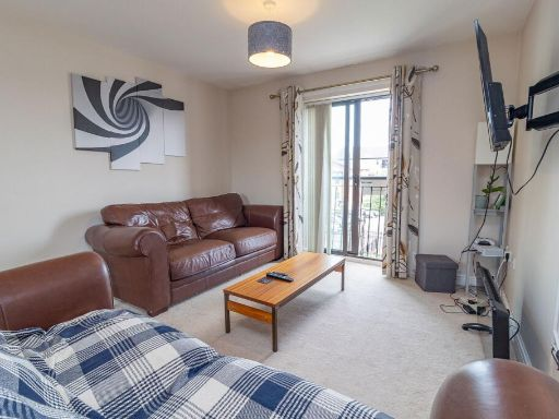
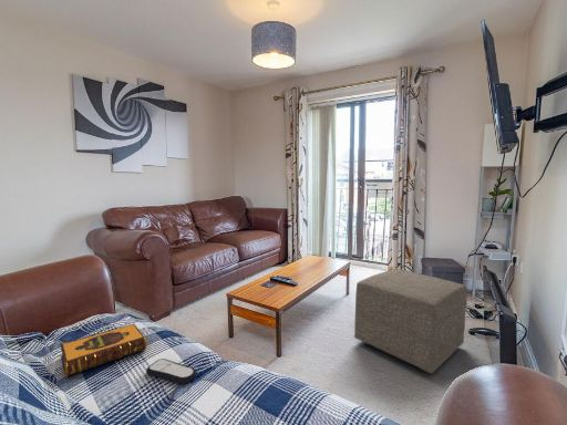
+ remote control (172, 371)
+ ottoman (409, 312)
+ hardback book (104, 348)
